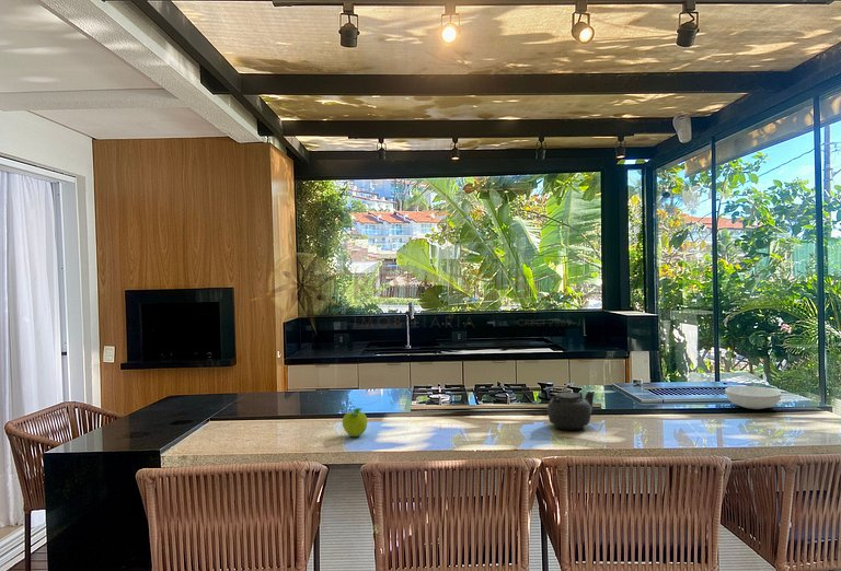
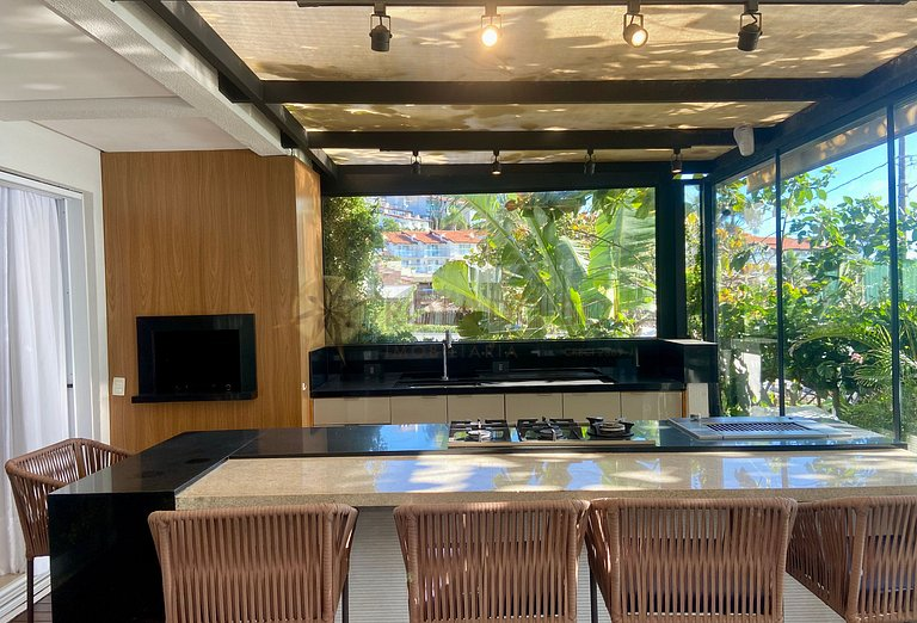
- serving bowl (752, 398)
- fruit (355, 422)
- teapot (573, 409)
